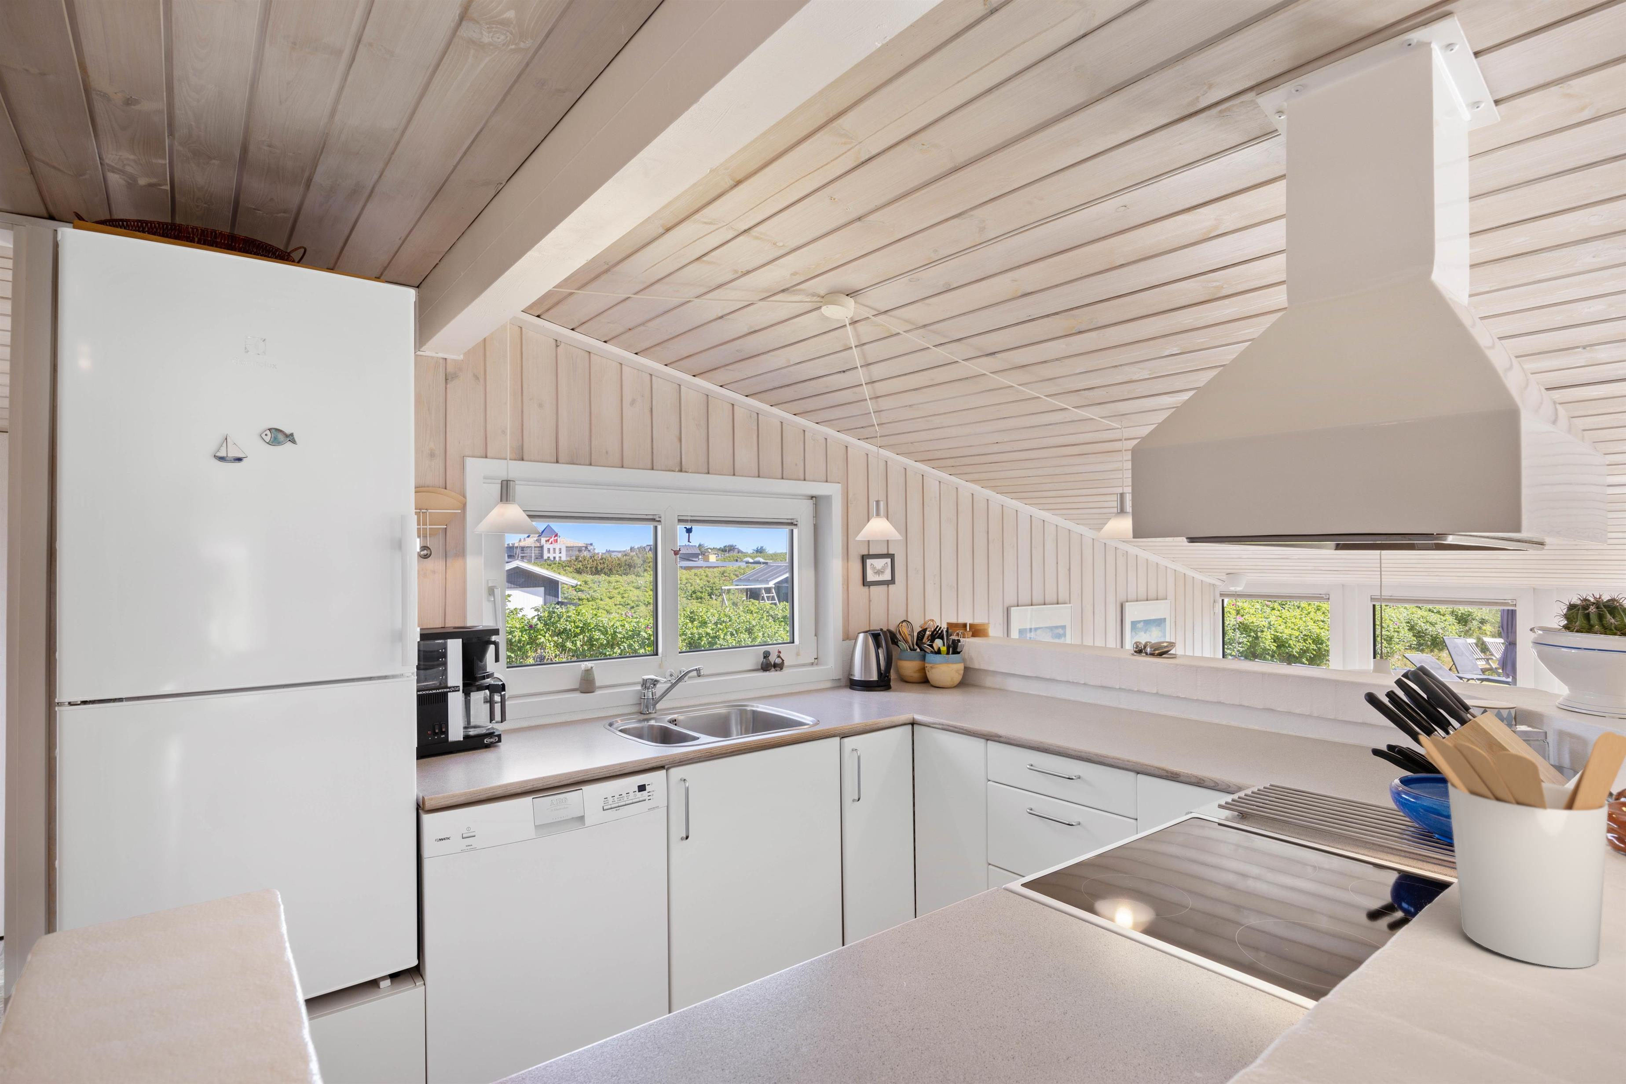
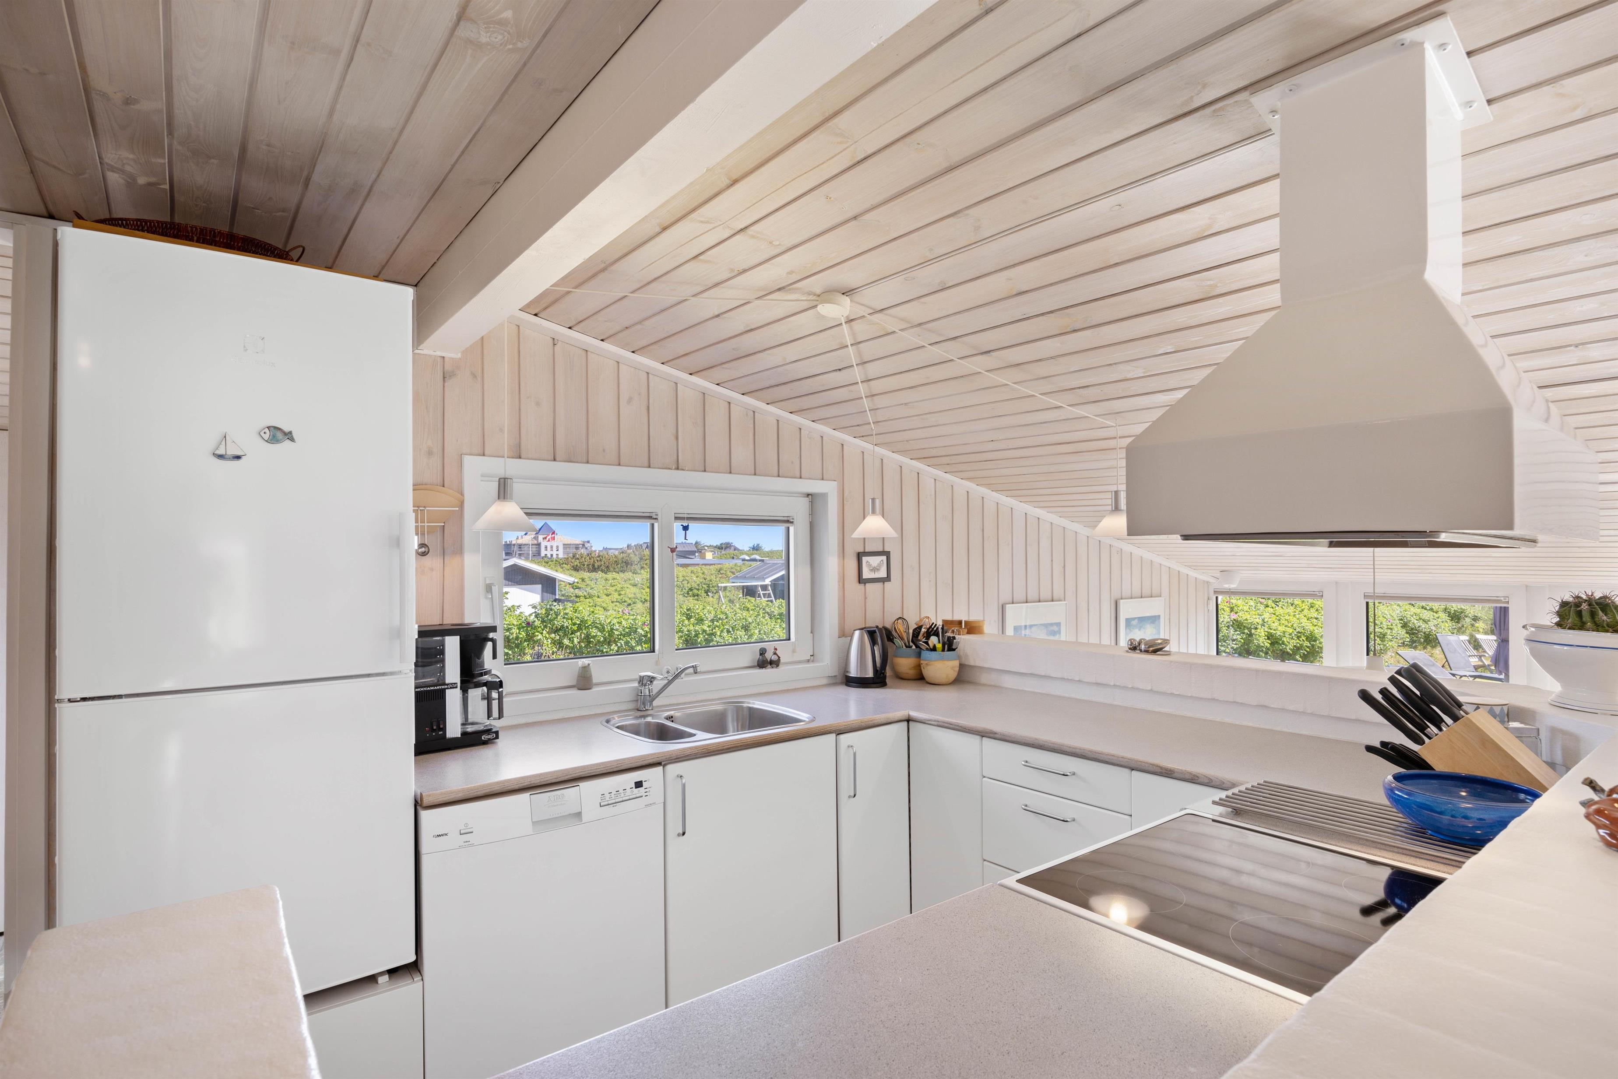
- utensil holder (1513, 836)
